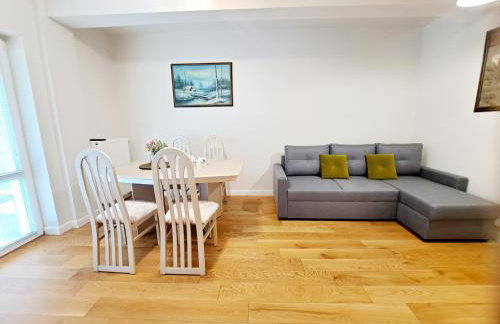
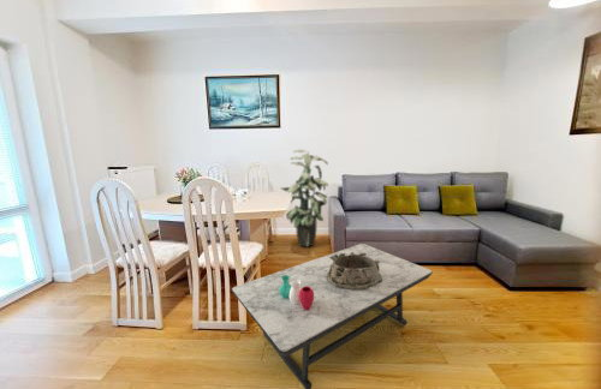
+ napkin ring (352, 268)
+ coffee table (335, 305)
+ indoor plant (304, 198)
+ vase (296, 291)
